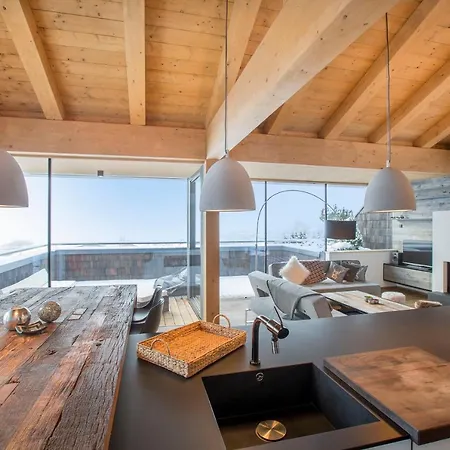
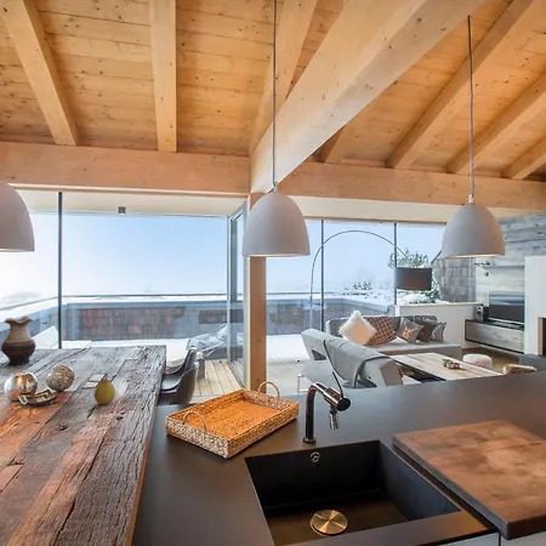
+ fruit (104, 388)
+ vase (18, 340)
